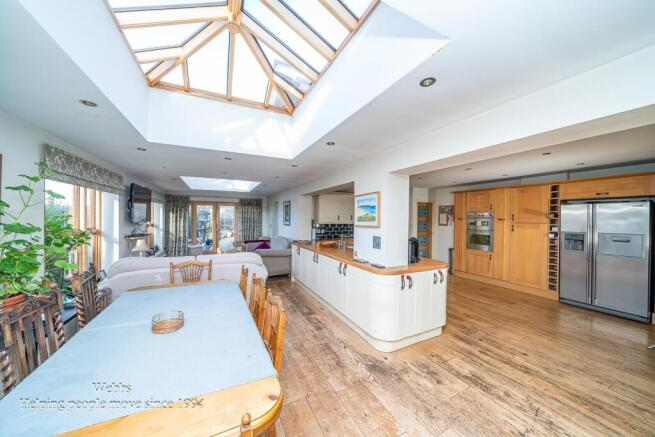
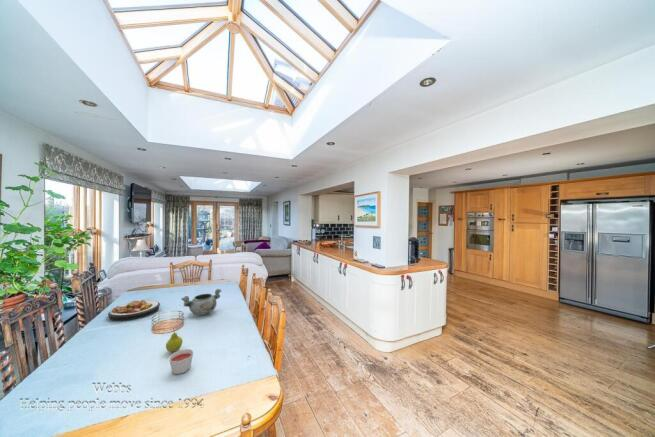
+ fruit (174, 339)
+ decorative bowl (202, 302)
+ candle (181, 362)
+ plate (135, 308)
